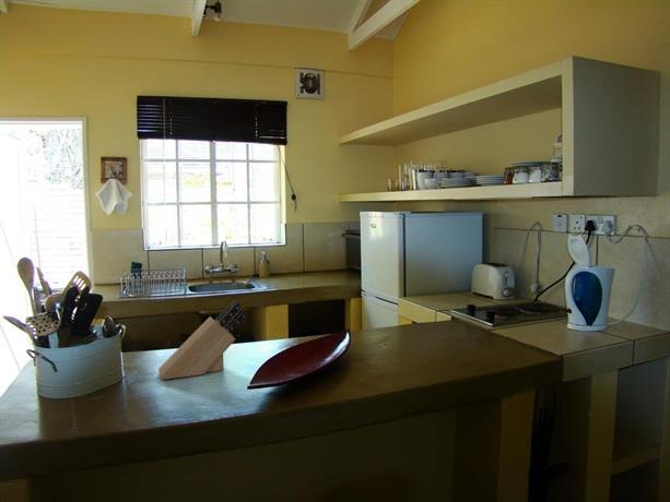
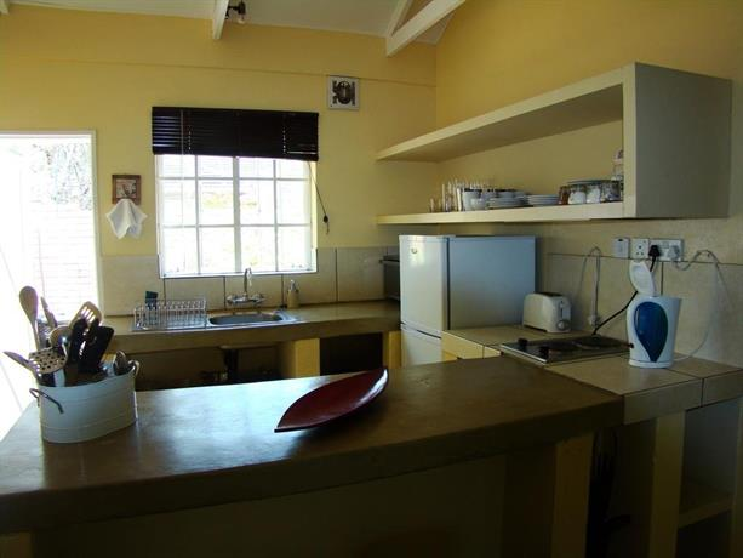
- knife block (202, 336)
